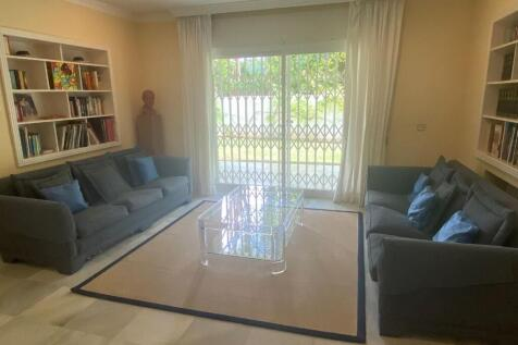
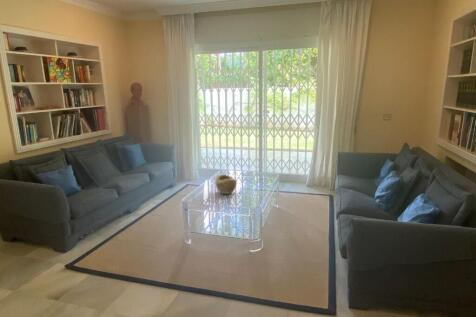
+ decorative bowl (226, 184)
